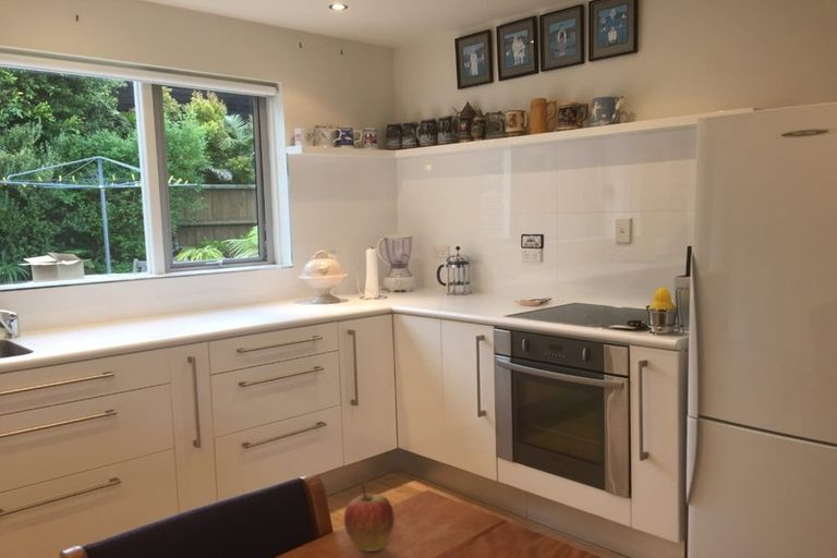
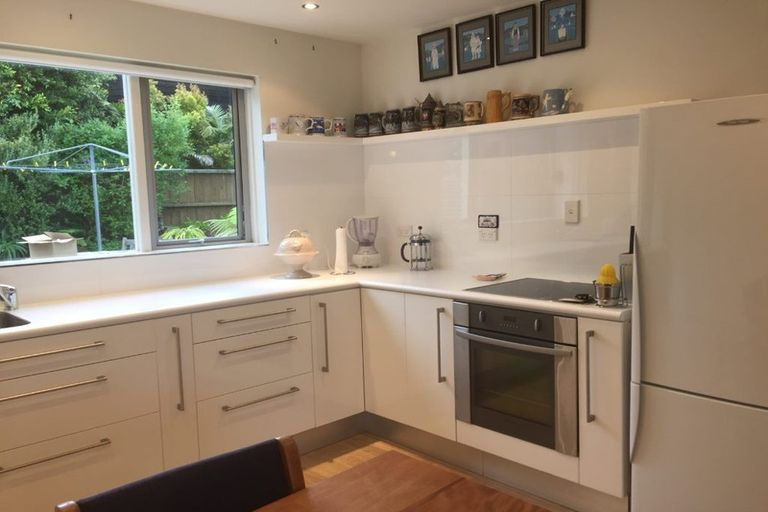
- apple (368, 518)
